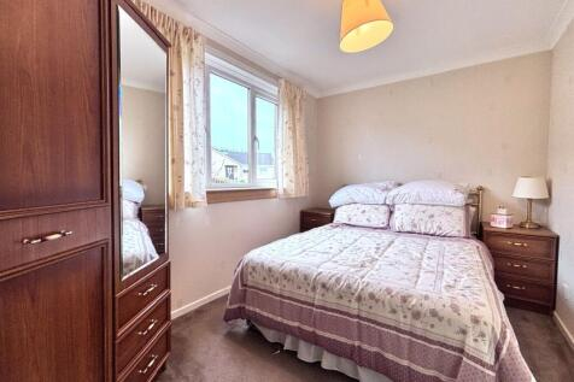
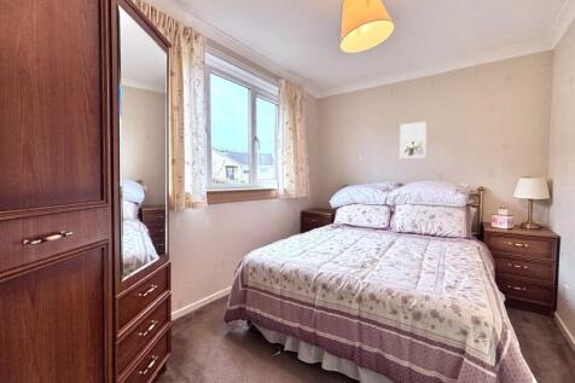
+ wall art (412, 140)
